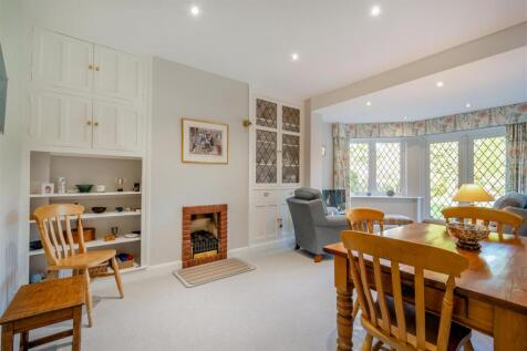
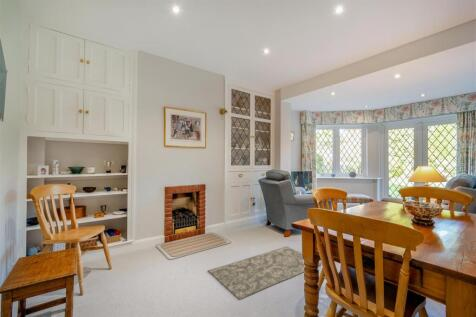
+ rug (268, 266)
